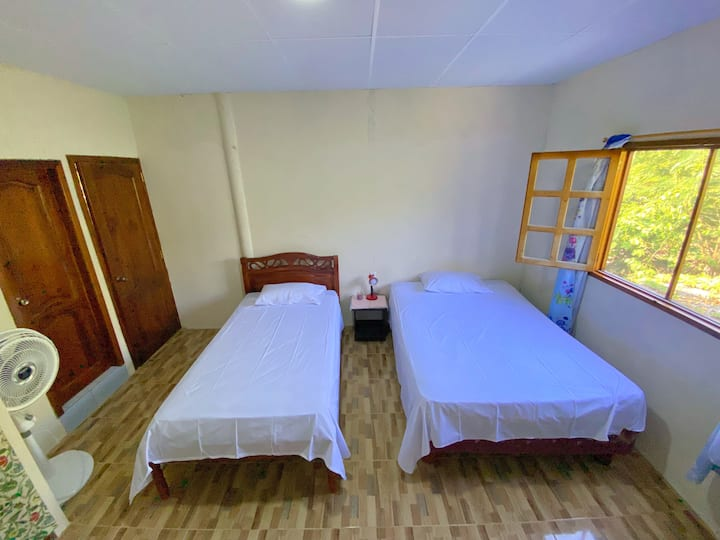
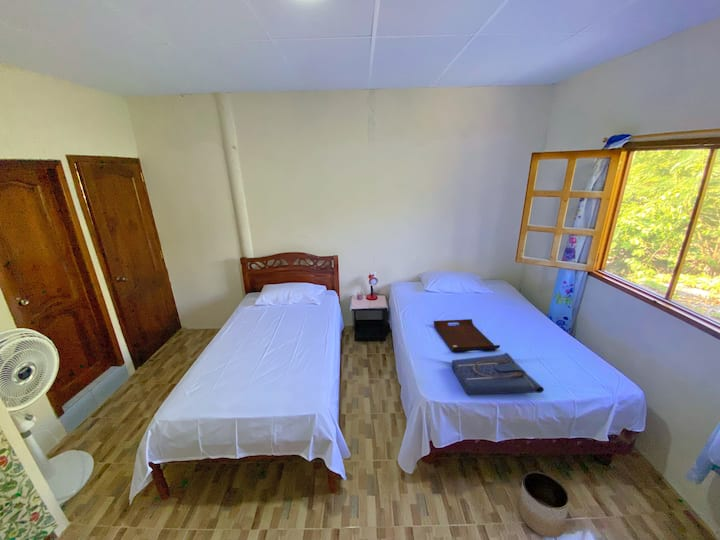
+ planter (542, 503)
+ serving tray (463, 334)
+ tote bag (492, 372)
